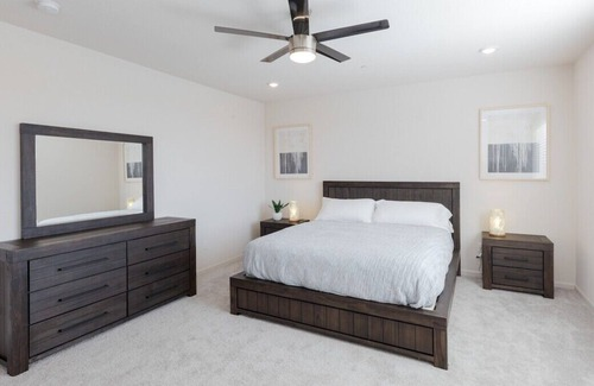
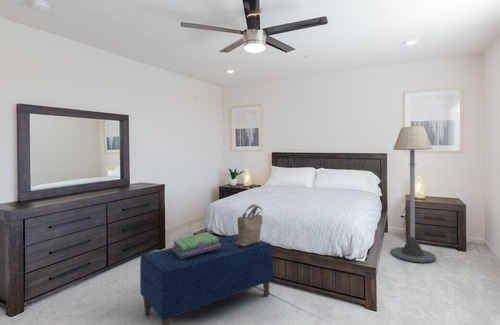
+ floor lamp (412, 191)
+ stack of books (196, 245)
+ tote bag (251, 224)
+ bench (210, 276)
